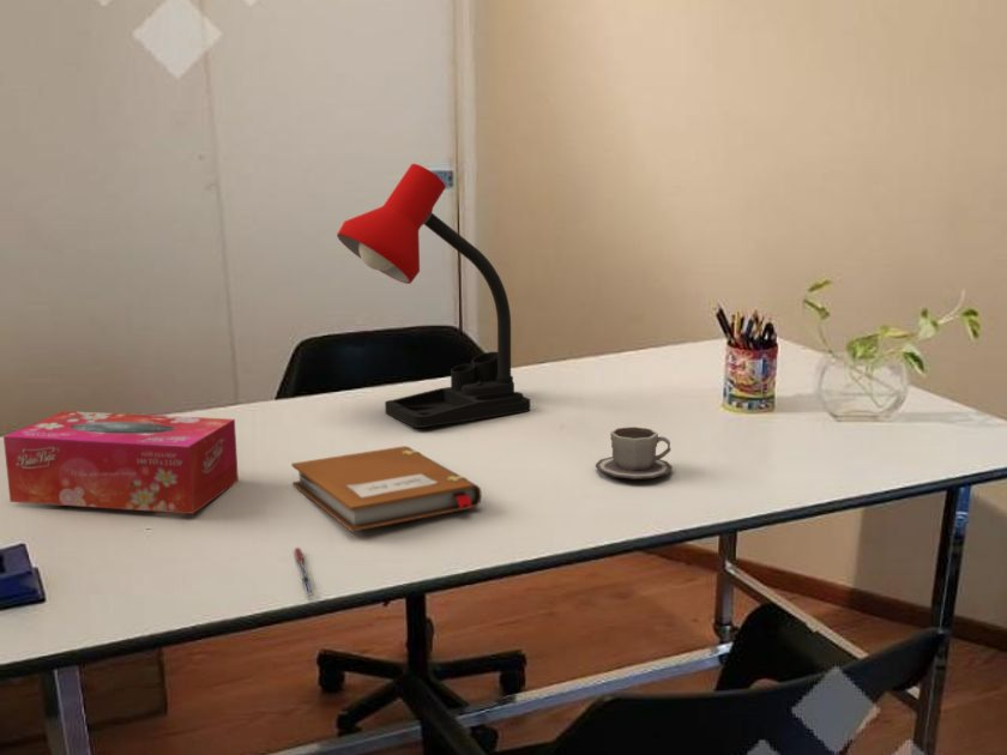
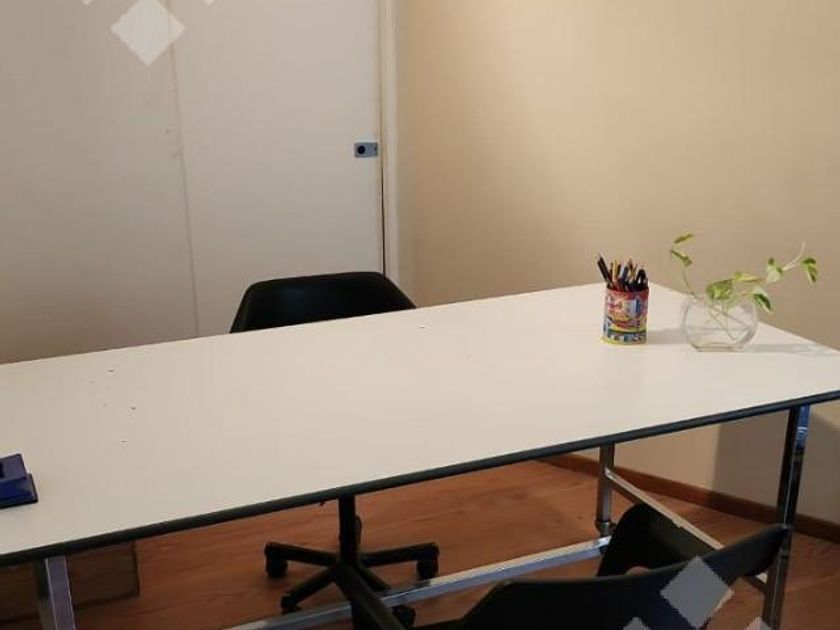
- pen (303, 570)
- cup (633, 452)
- notebook (386, 485)
- tissue box (125, 459)
- desk lamp (417, 273)
